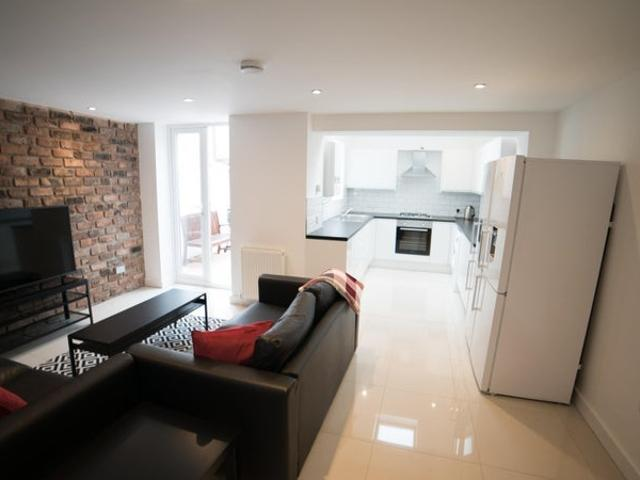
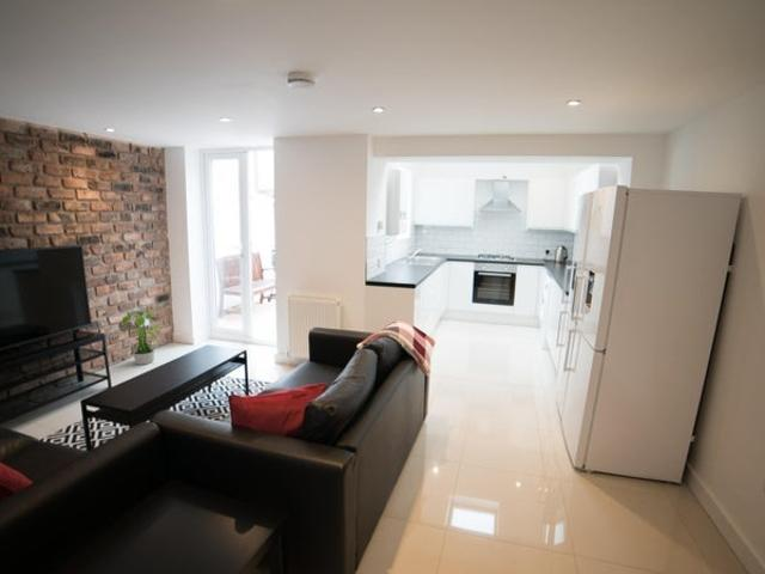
+ potted plant (140, 337)
